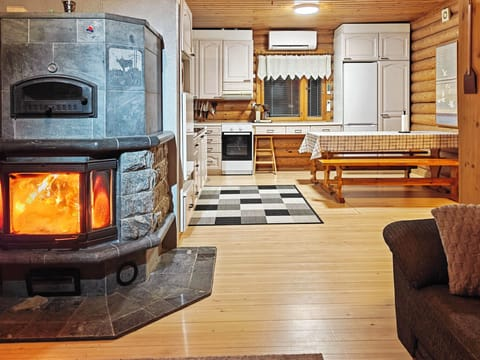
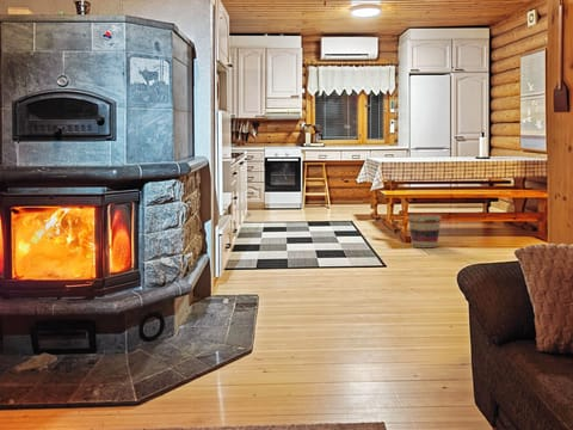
+ basket (424, 231)
